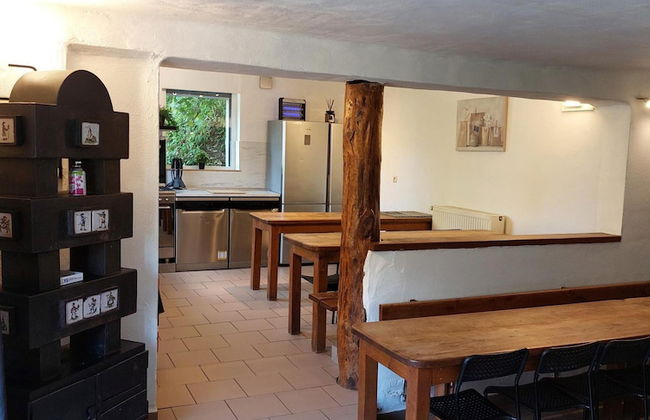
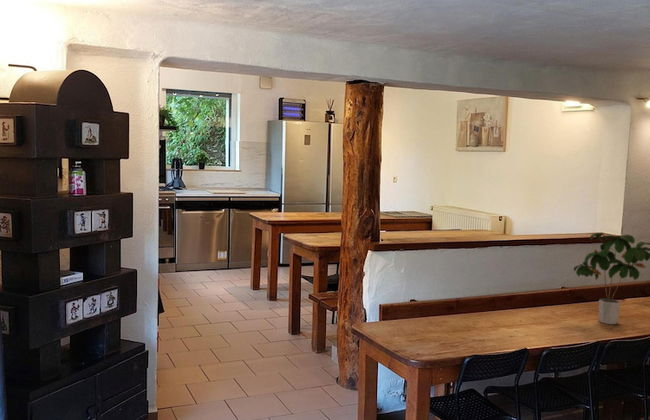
+ potted plant (611, 277)
